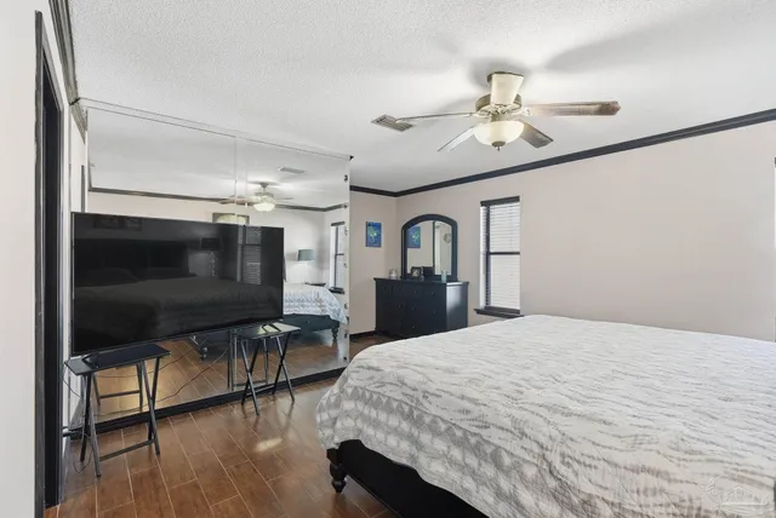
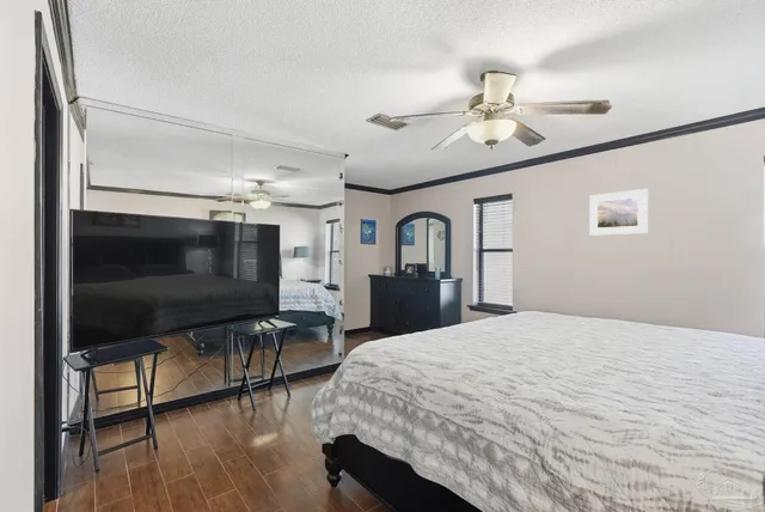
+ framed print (617, 213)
